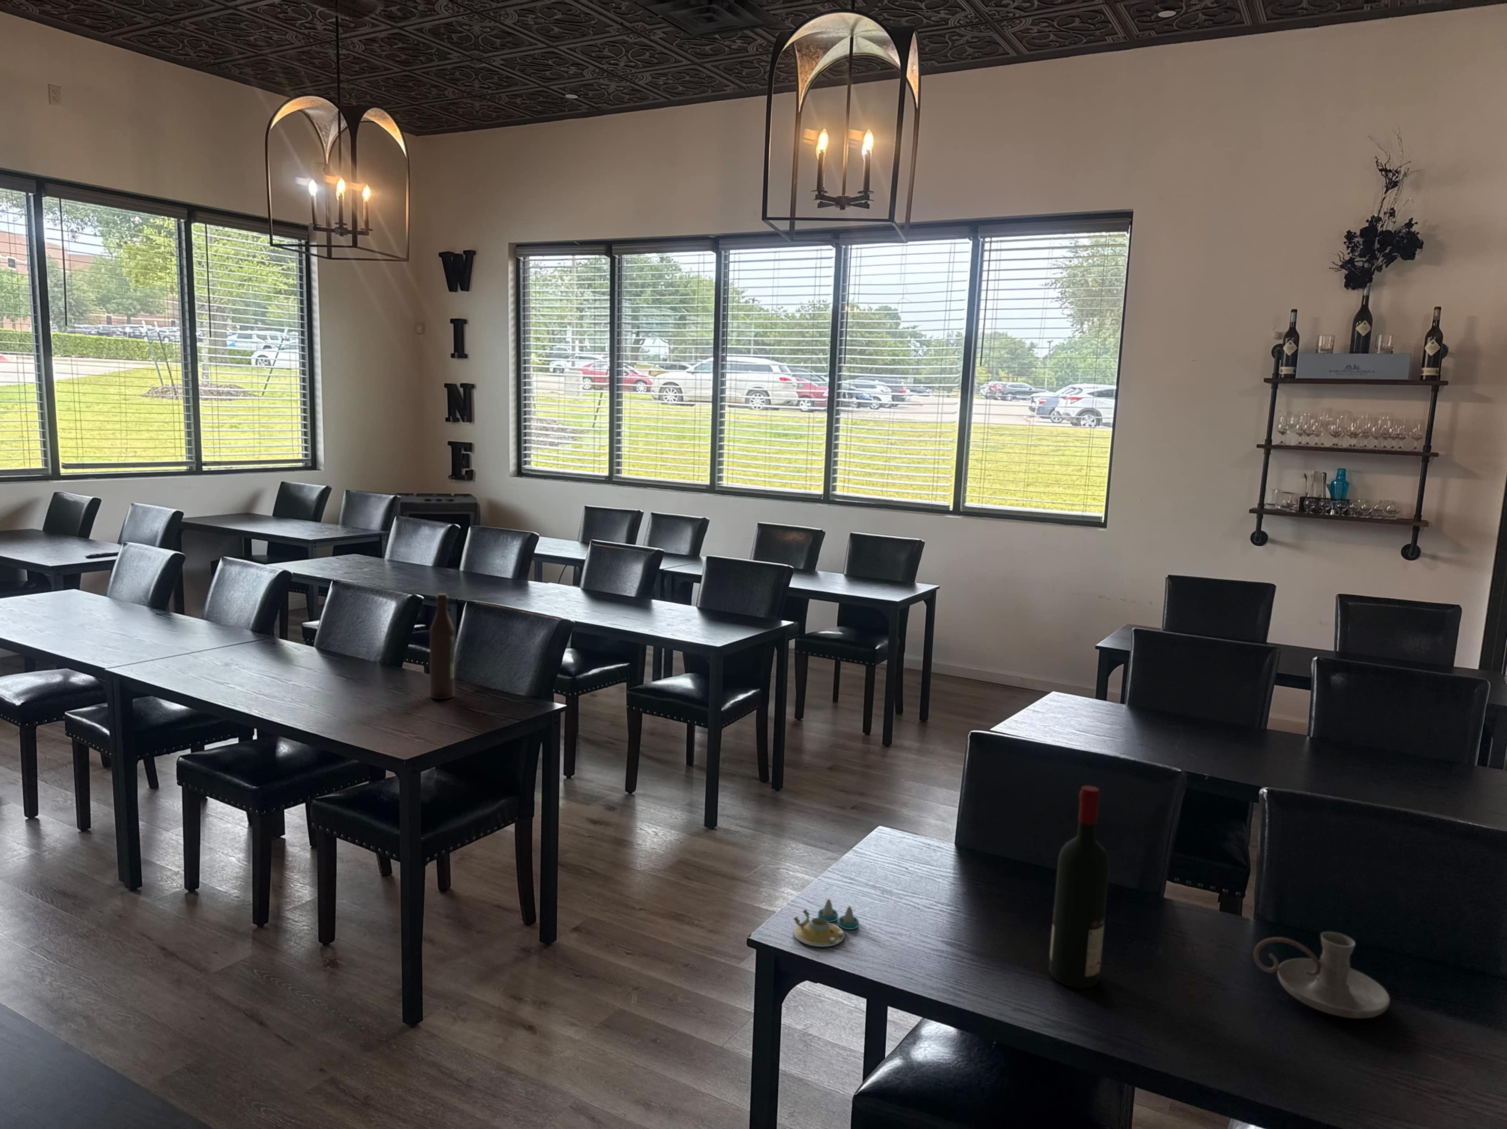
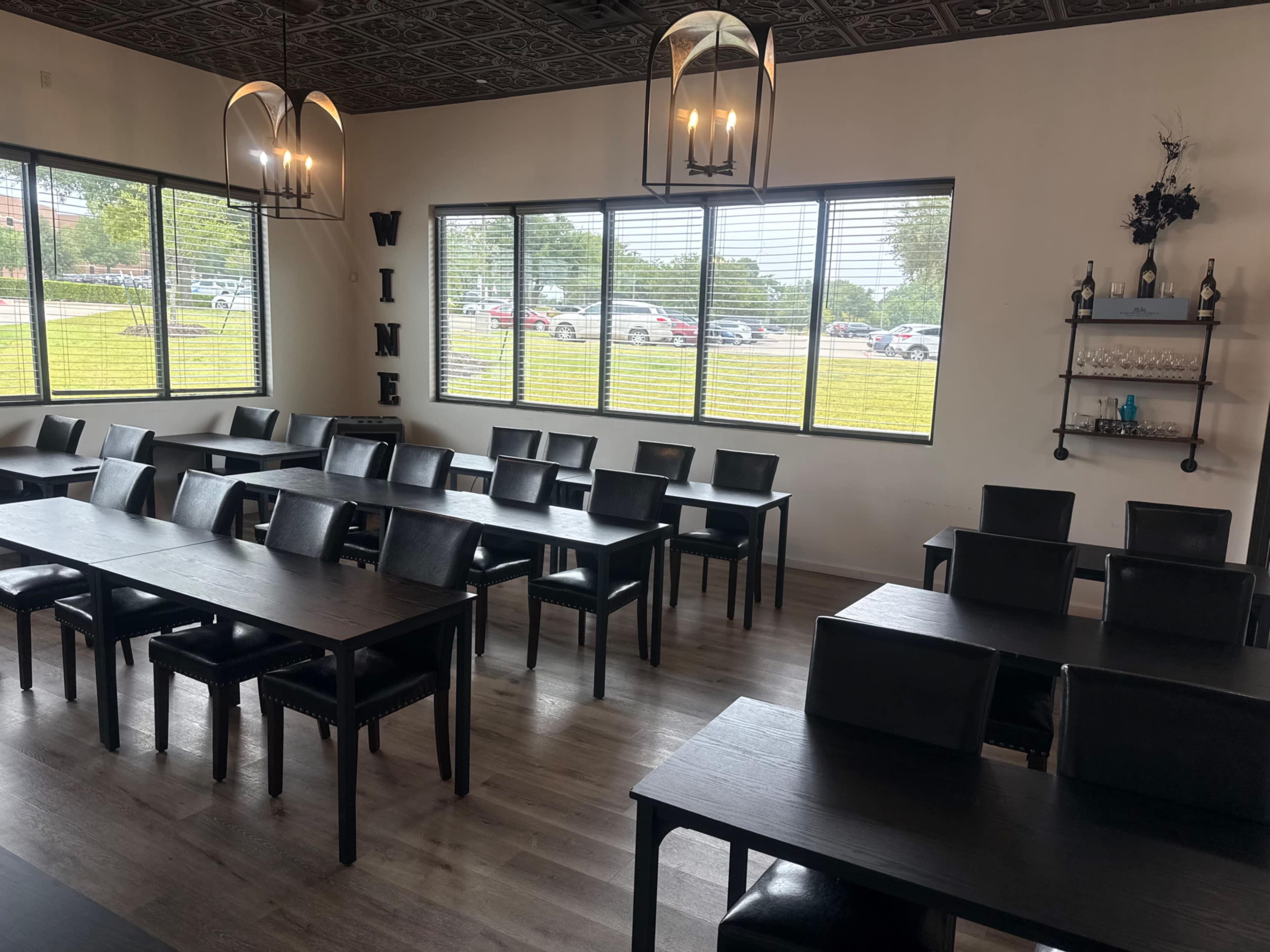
- candle holder (1321, 965)
- salt and pepper shaker set (825, 920)
- alcohol (1082, 884)
- wine bottle (441, 645)
